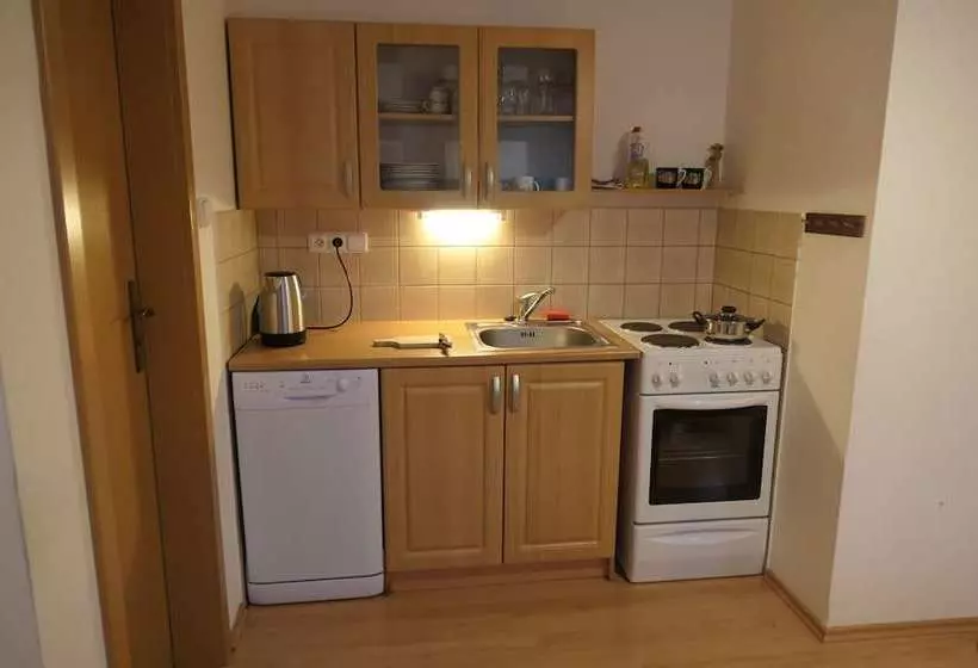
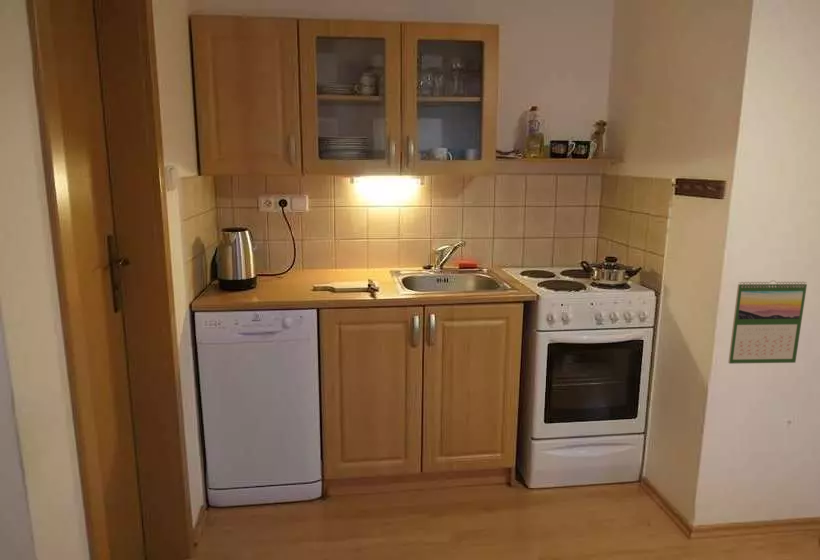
+ calendar (767, 322)
